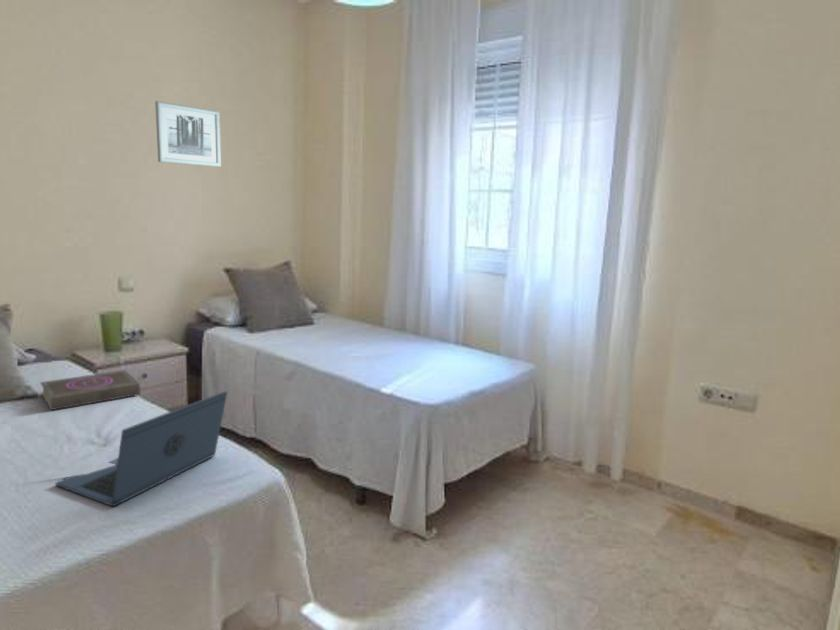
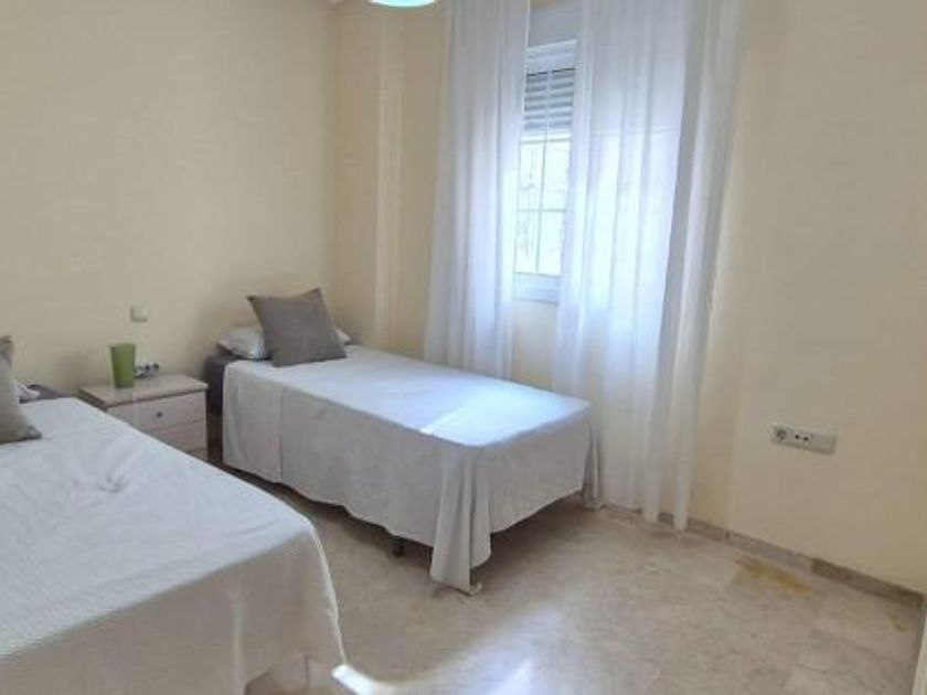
- wall art (189, 135)
- book (91, 388)
- laptop (145, 436)
